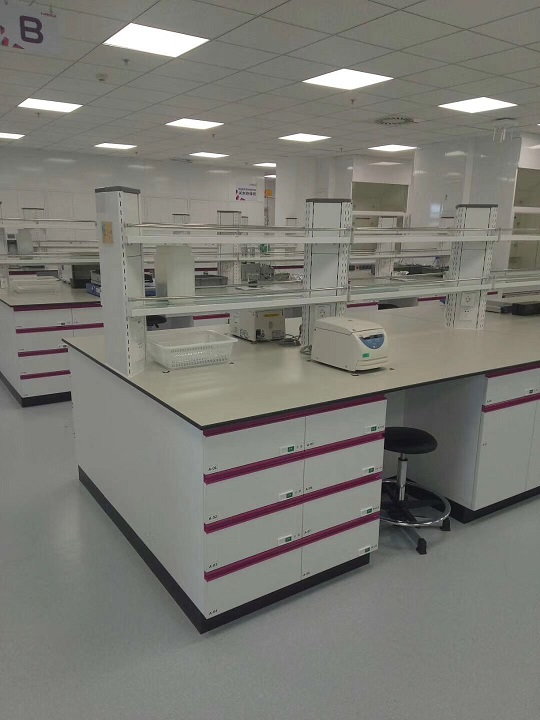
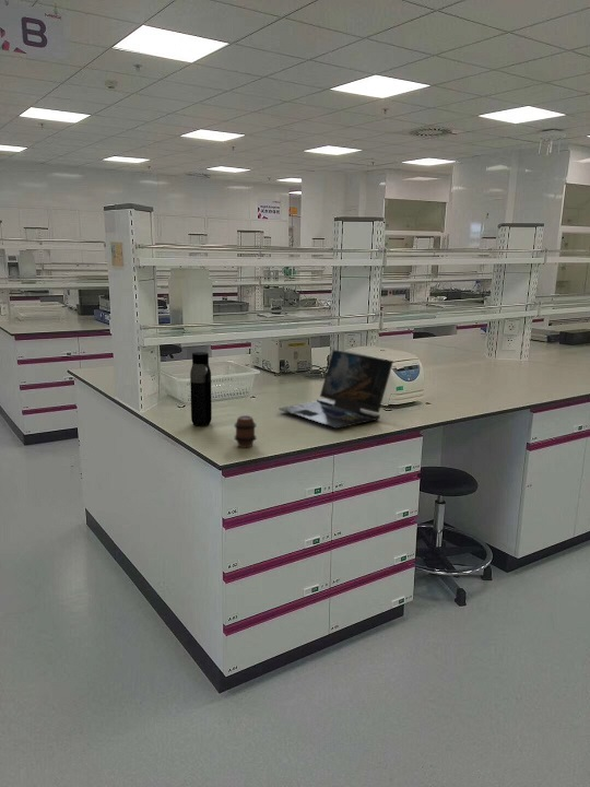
+ water bottle (200, 388)
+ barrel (245, 431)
+ laptop (334, 387)
